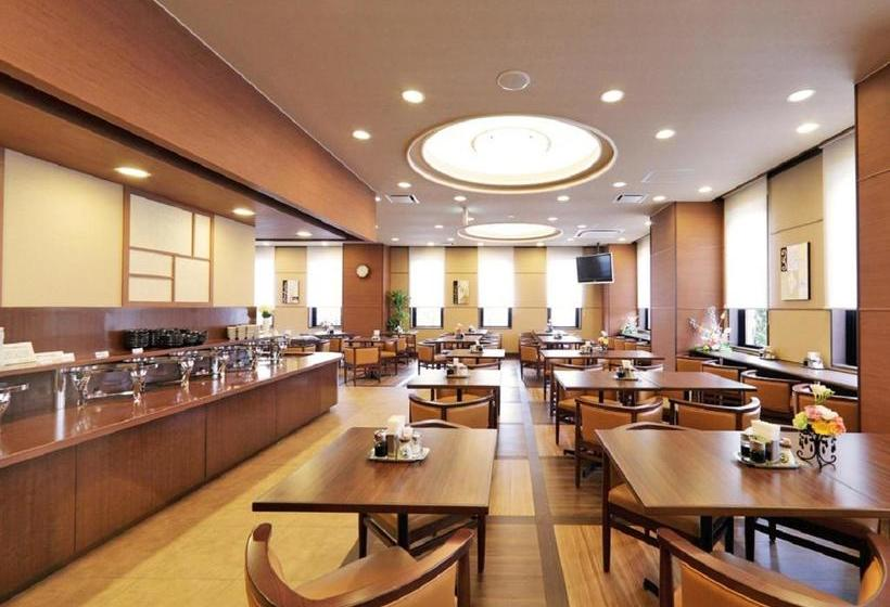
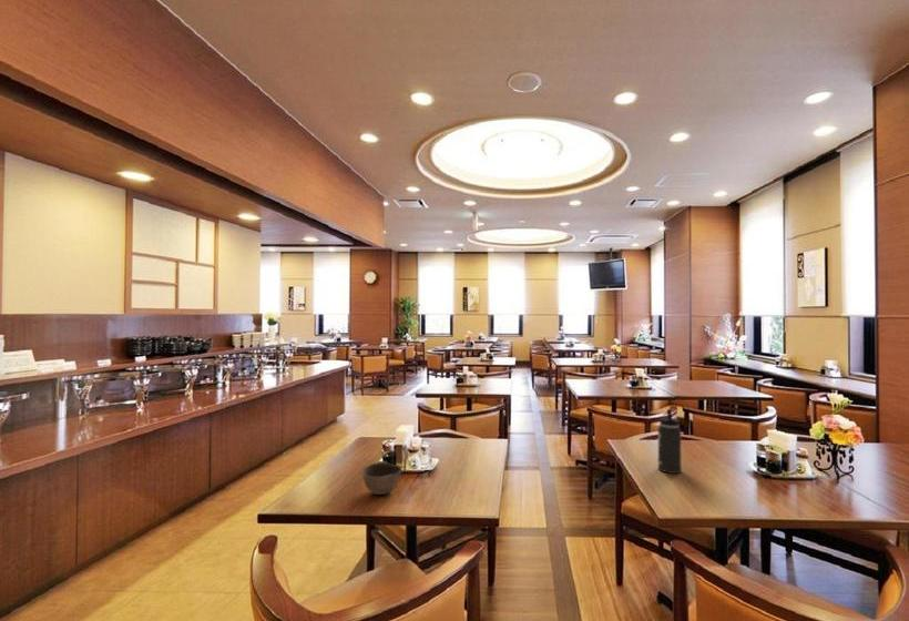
+ thermos bottle (668, 438)
+ bowl (380, 479)
